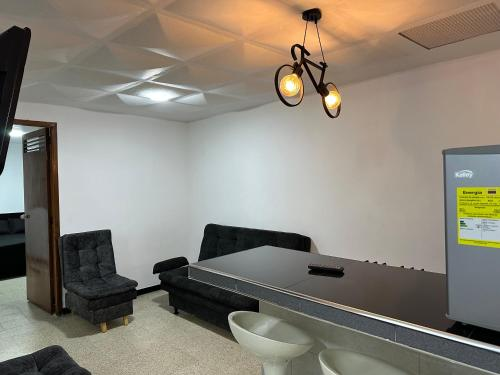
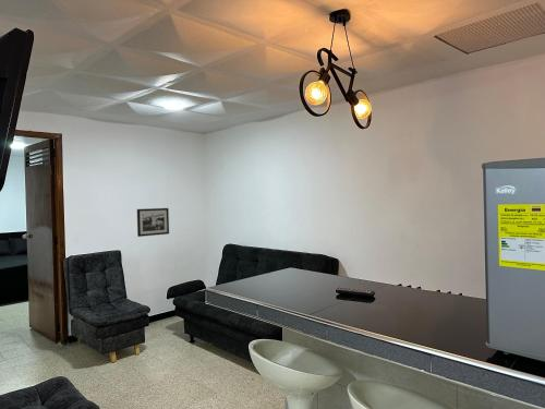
+ picture frame (153, 221)
